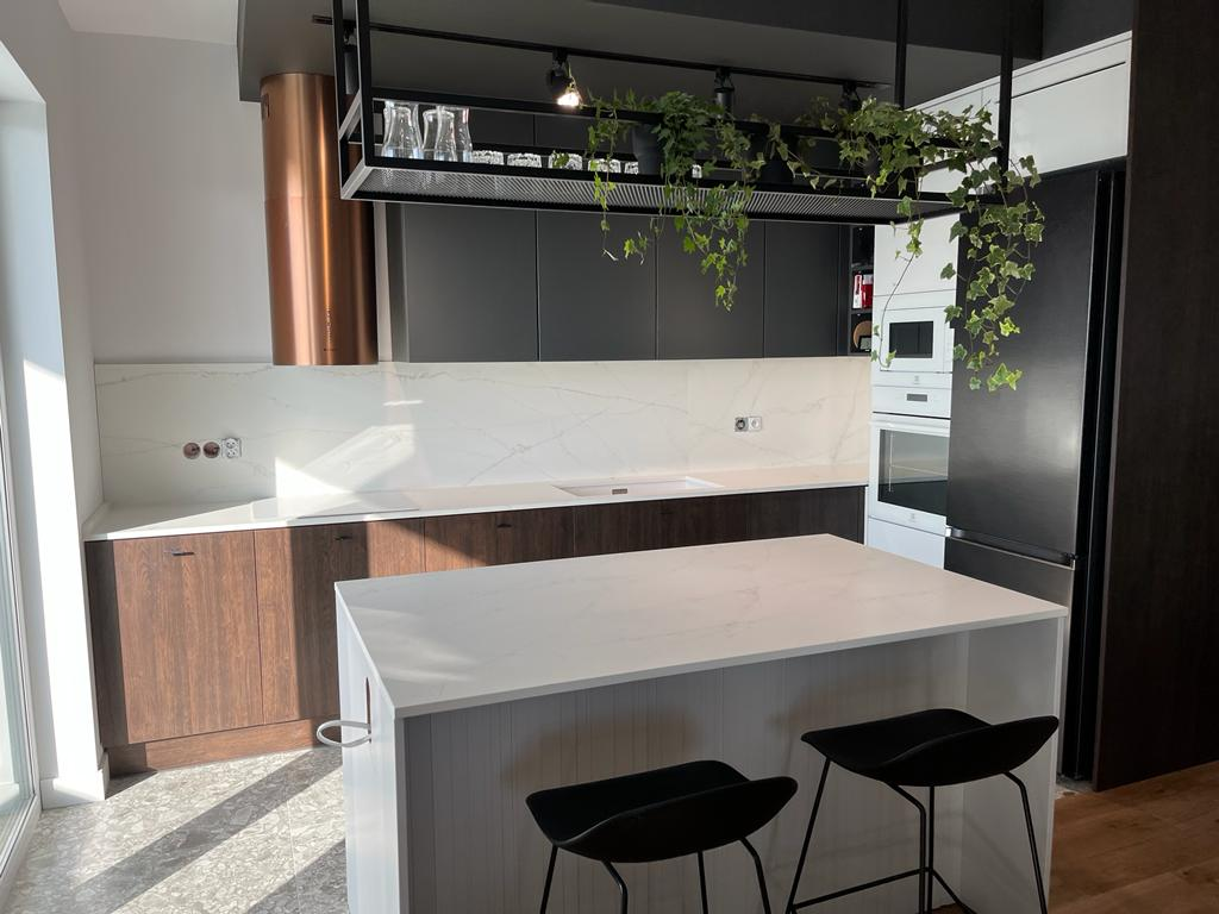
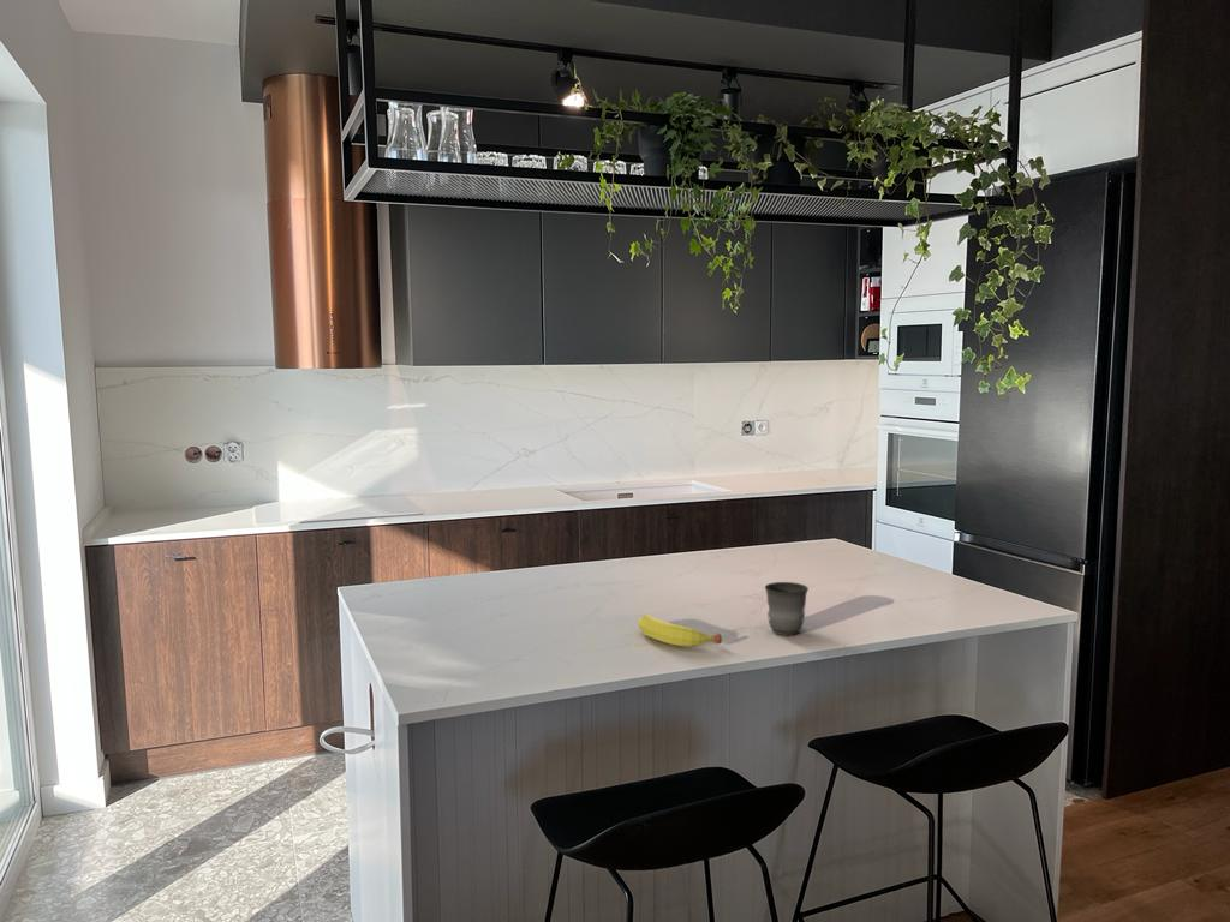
+ mug (786, 606)
+ fruit (674, 628)
